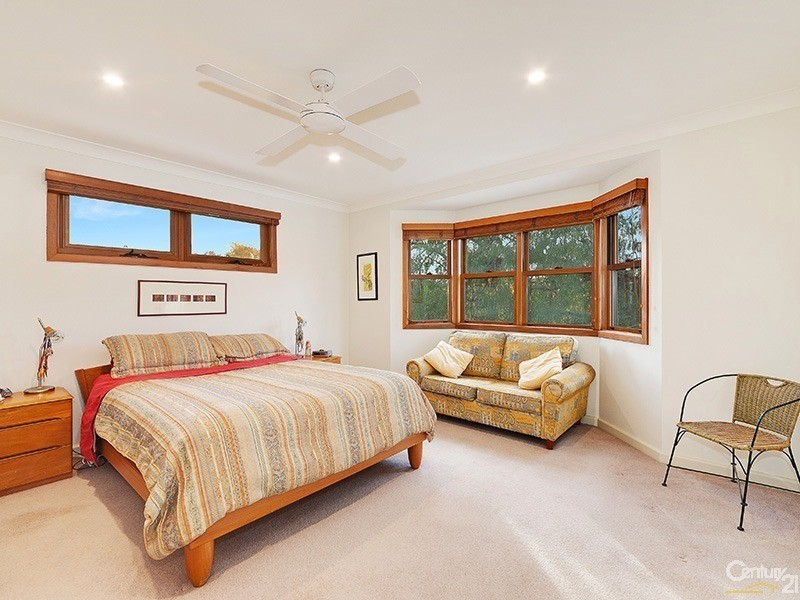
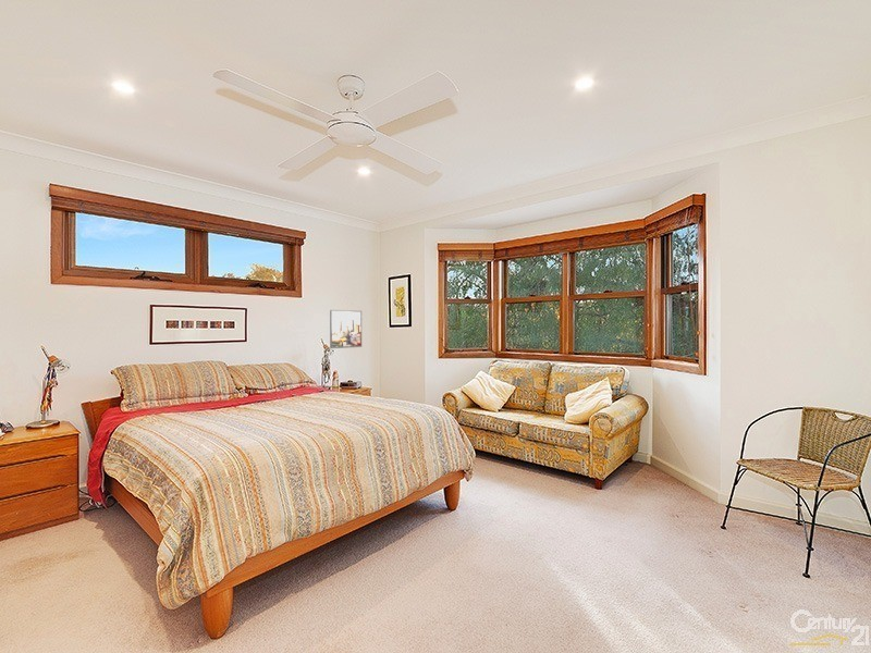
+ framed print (346, 329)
